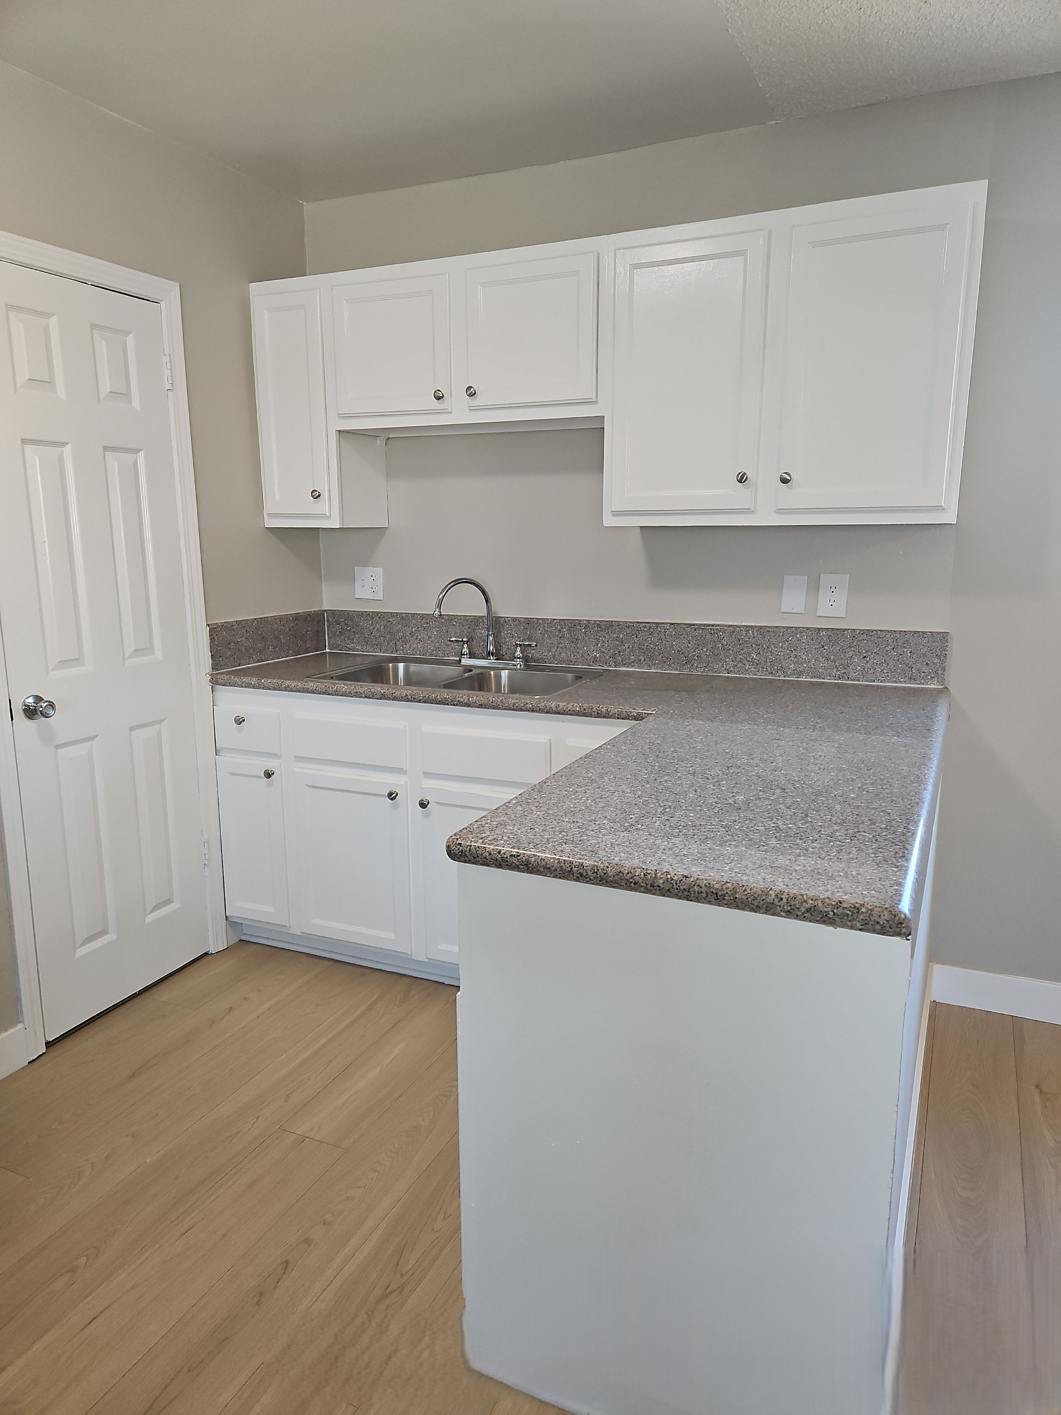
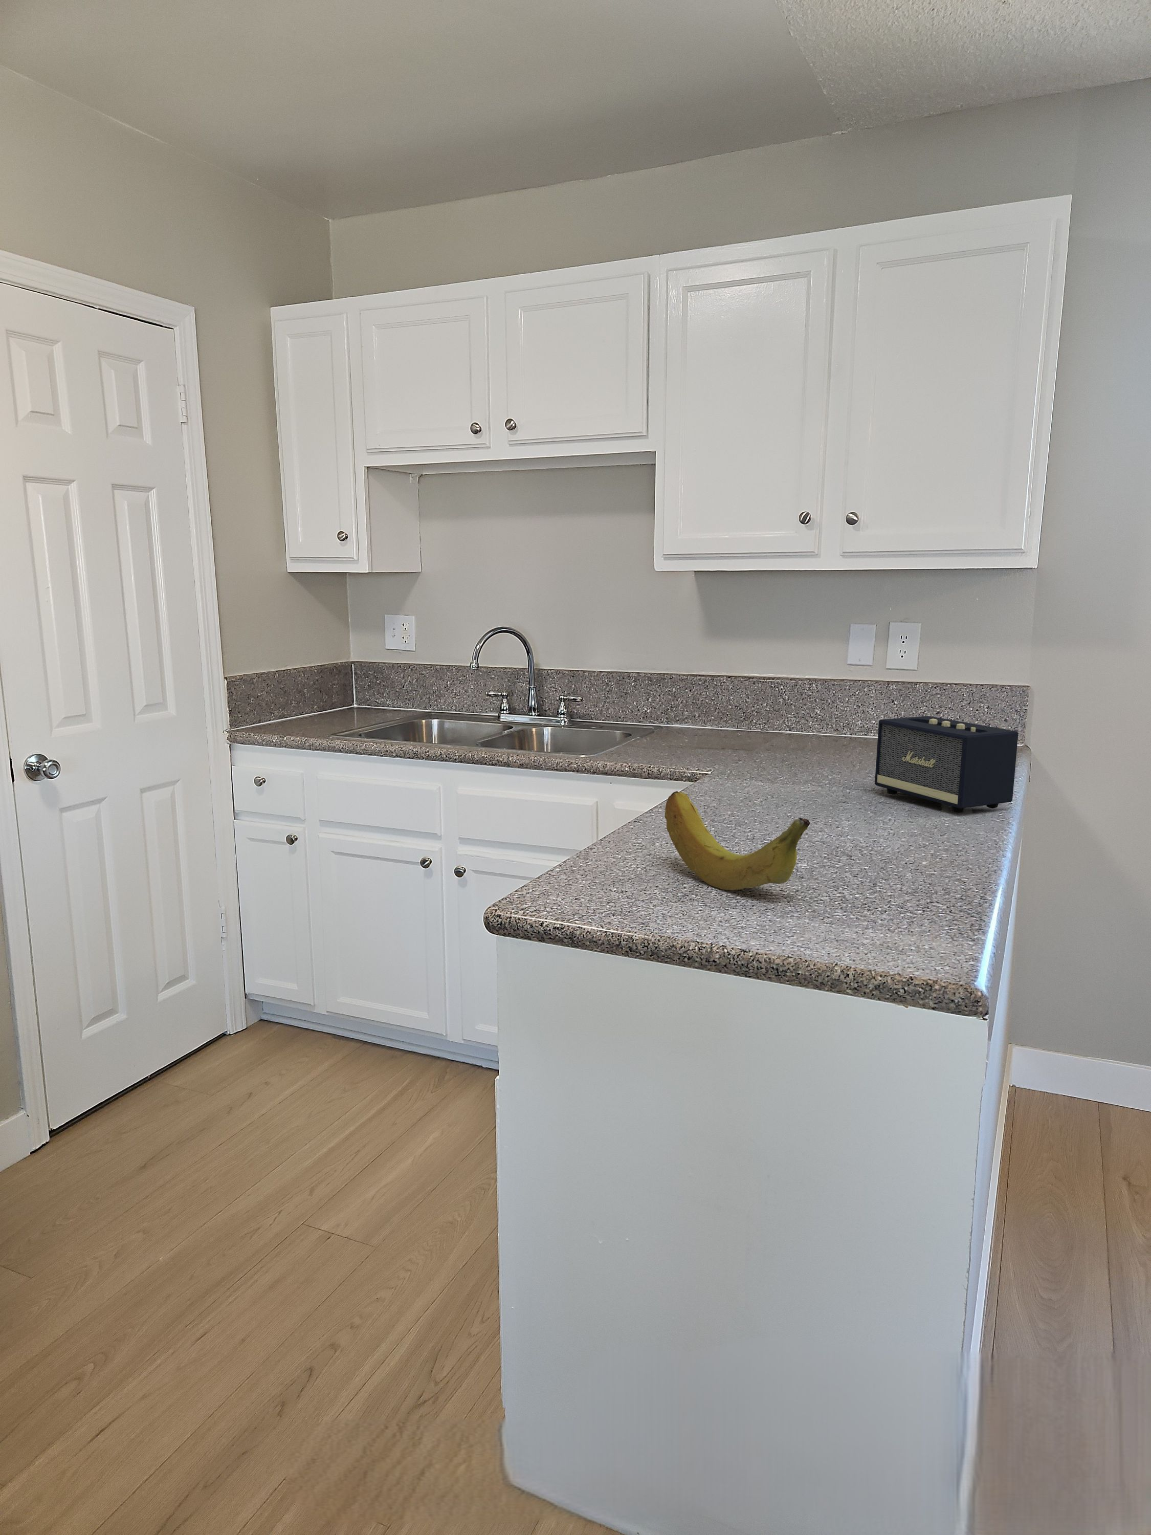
+ fruit (727, 850)
+ speaker (943, 760)
